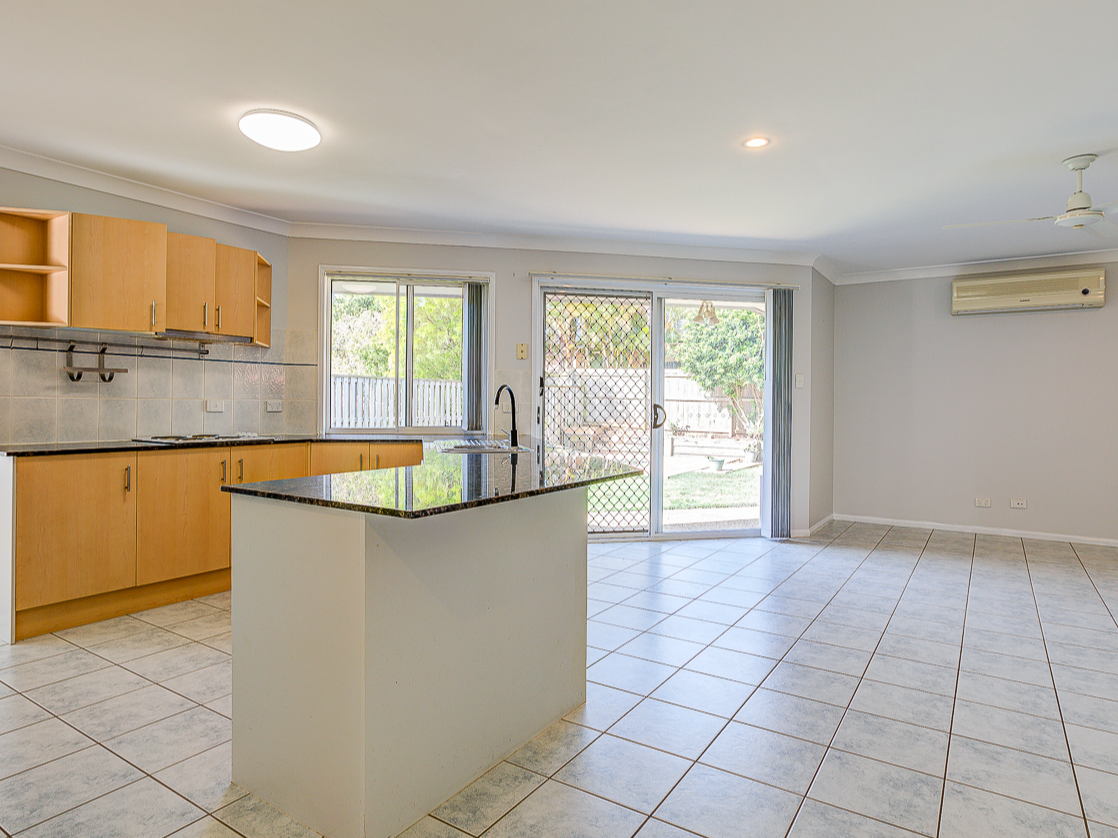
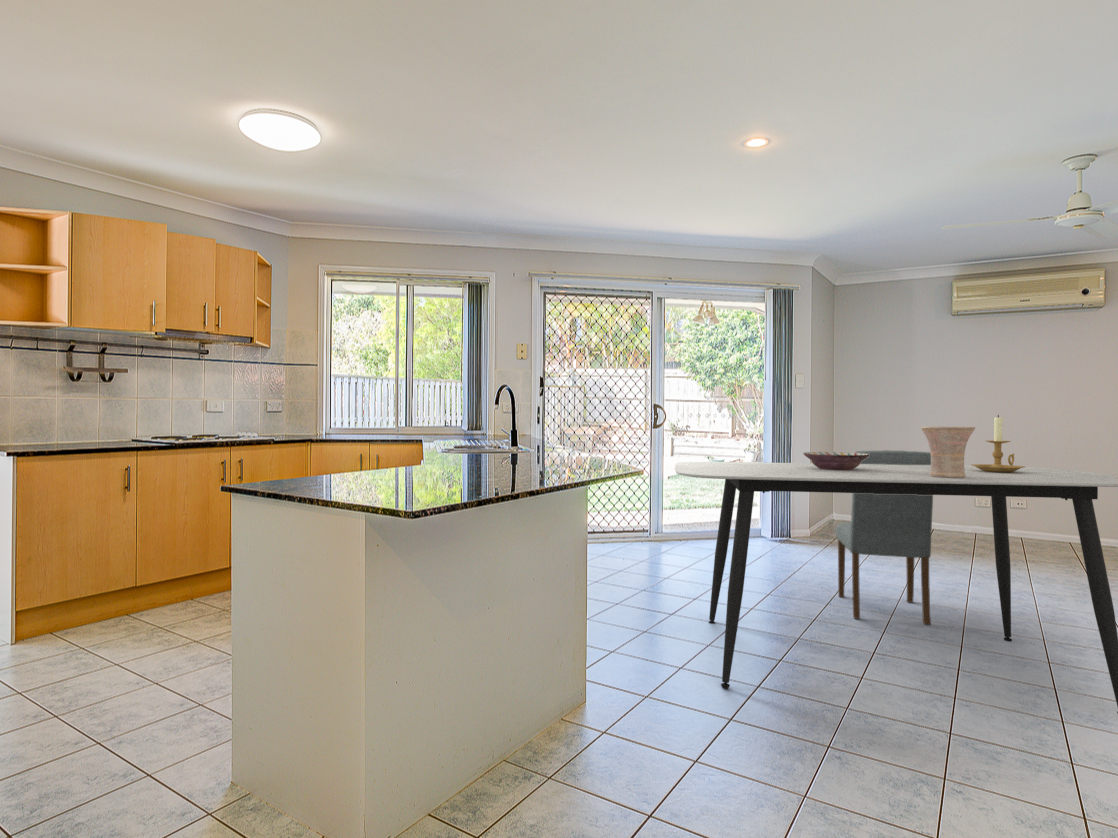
+ vase (947, 451)
+ candle holder (998, 442)
+ decorative bowl (835, 460)
+ dining chair (883, 529)
+ dining table (881, 493)
